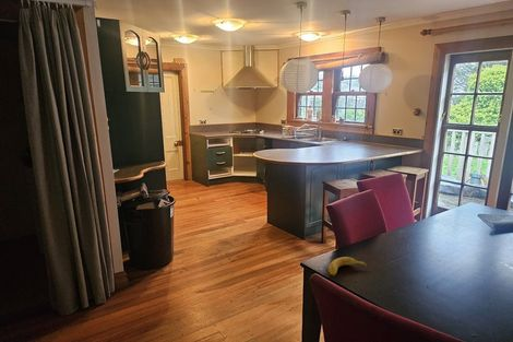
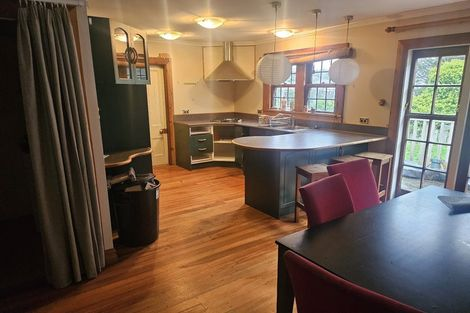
- fruit (344, 264)
